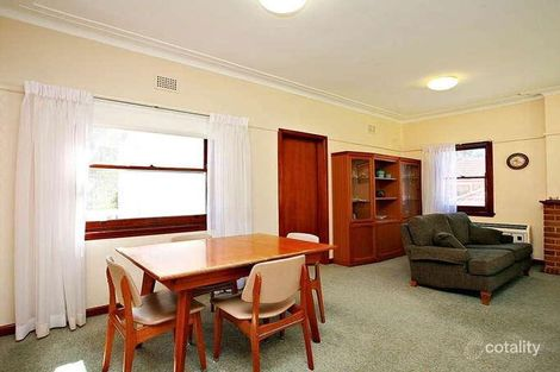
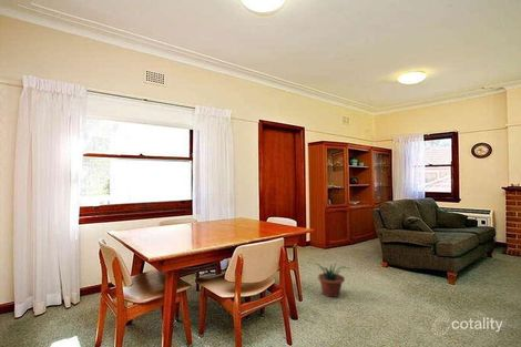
+ potted plant (331, 279)
